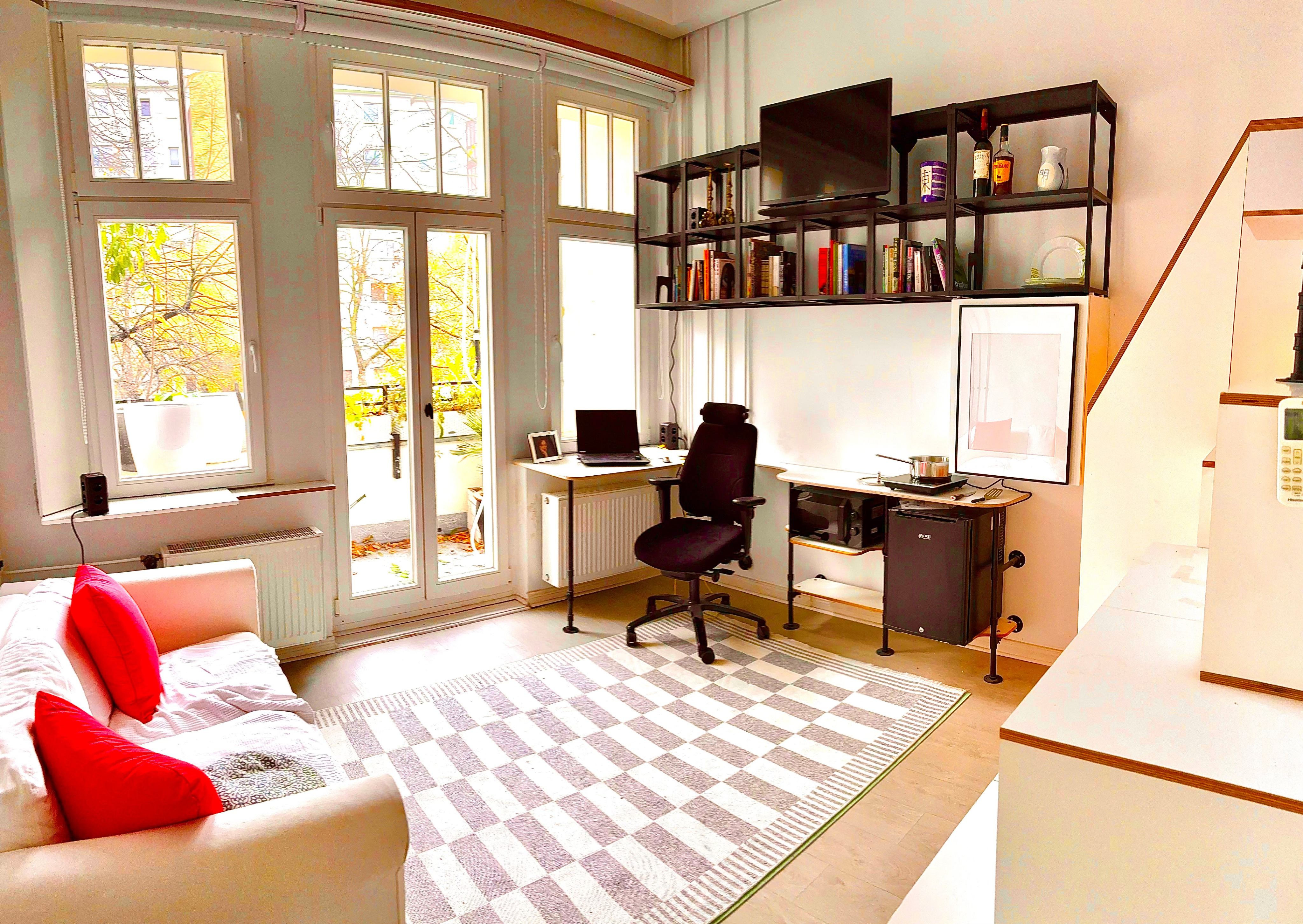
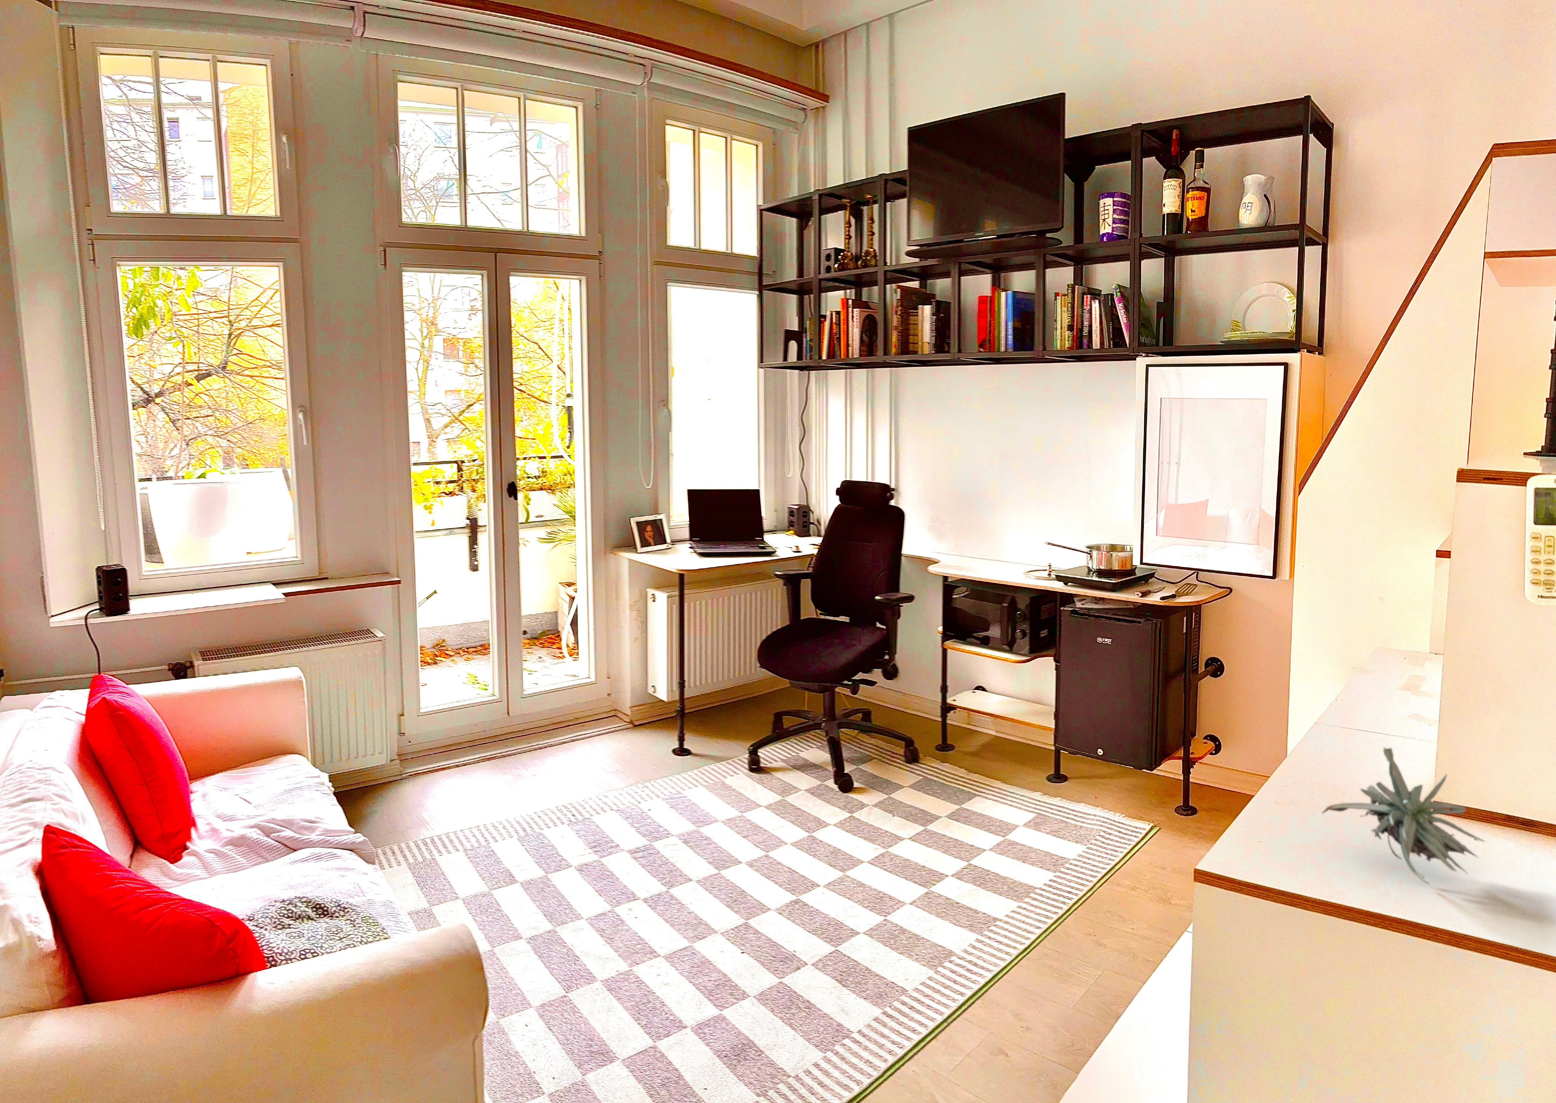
+ succulent plant (1404, 811)
